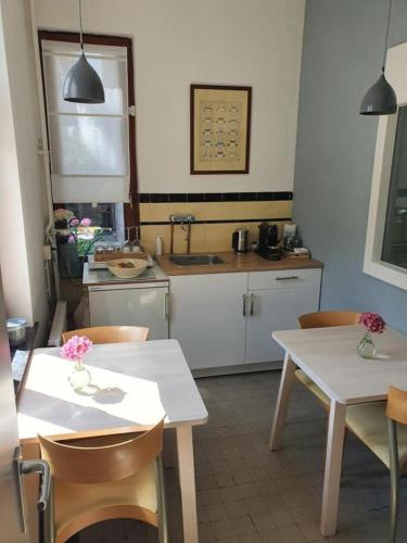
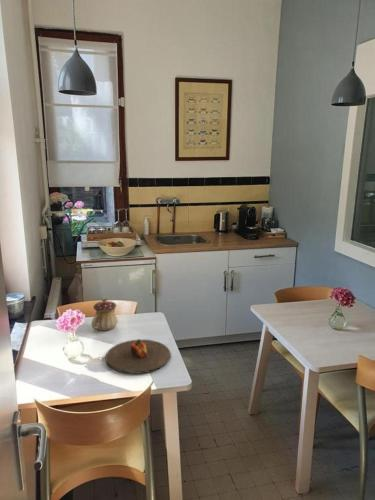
+ plate (138, 347)
+ teapot (103, 313)
